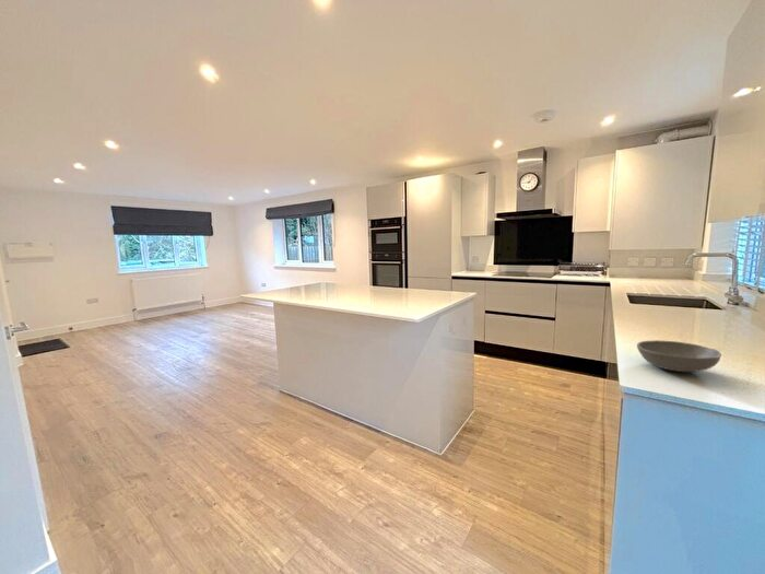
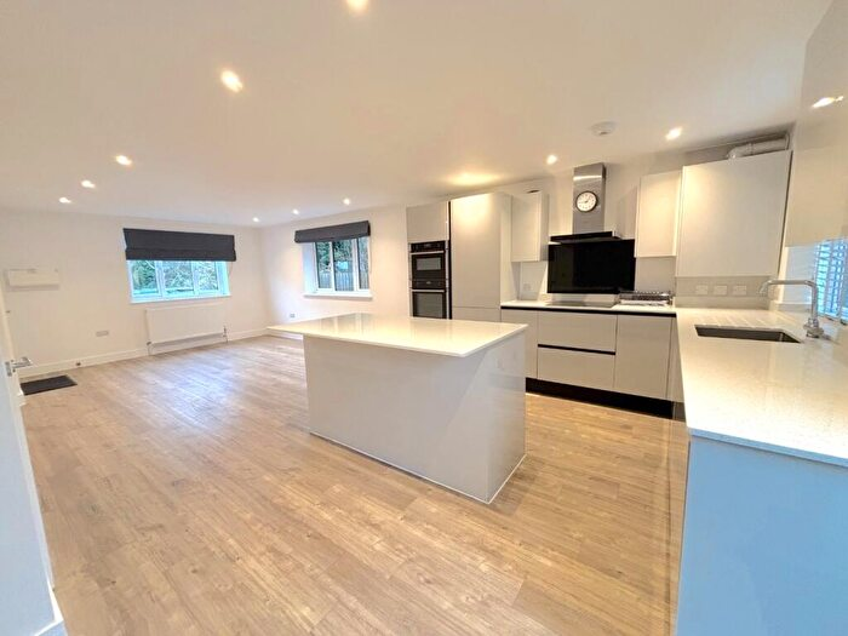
- soup bowl (675, 358)
